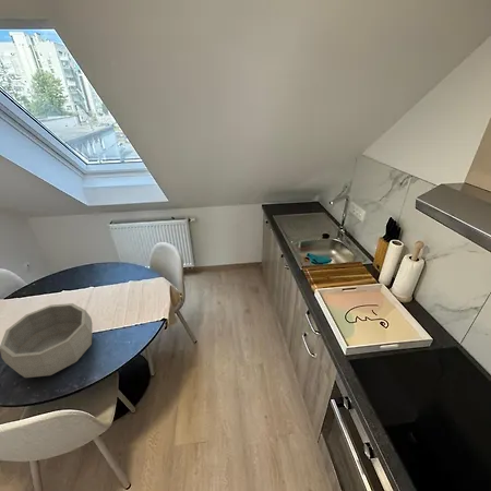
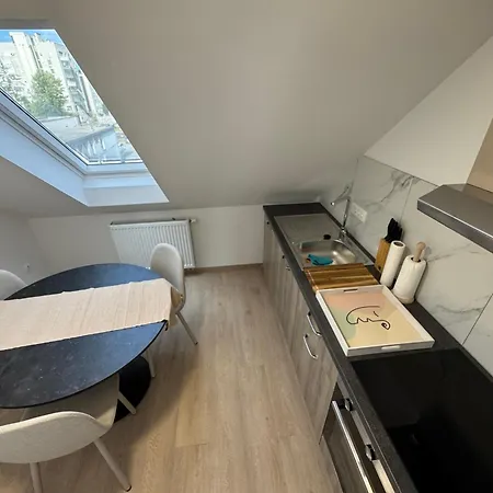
- decorative bowl (51, 339)
